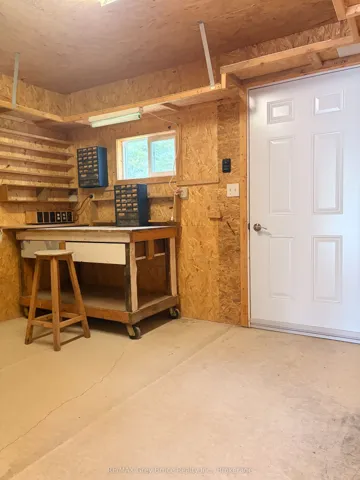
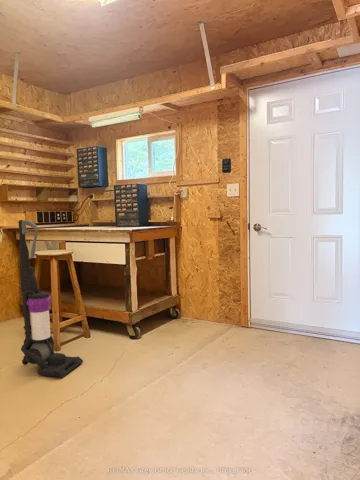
+ vacuum cleaner (43, 295)
